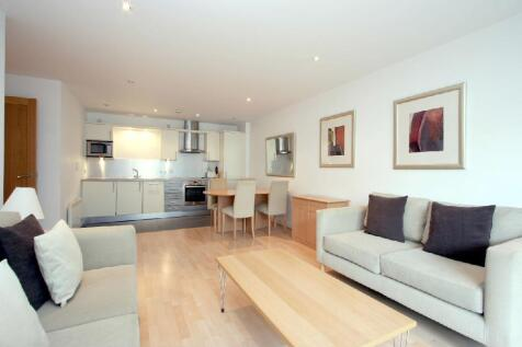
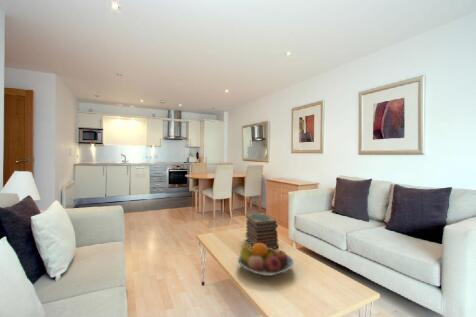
+ fruit bowl (265, 257)
+ book stack (260, 230)
